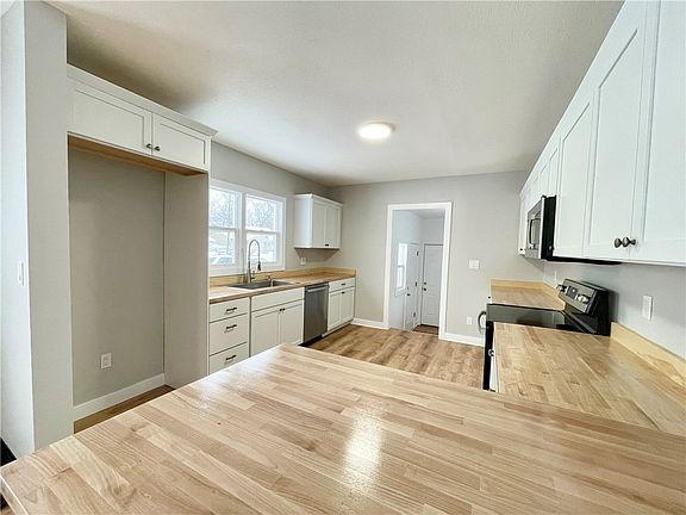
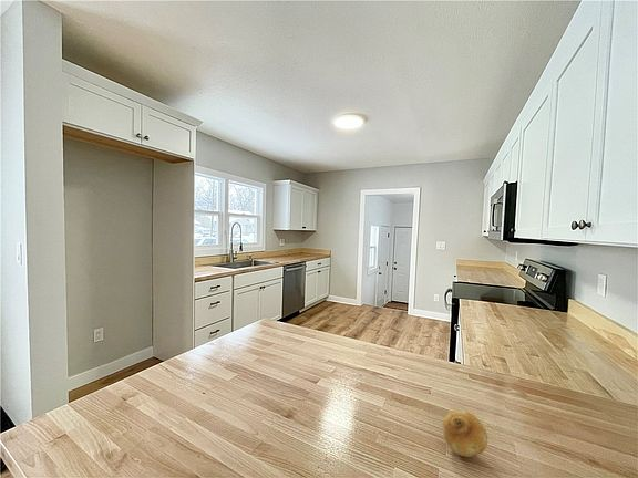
+ fruit (463, 432)
